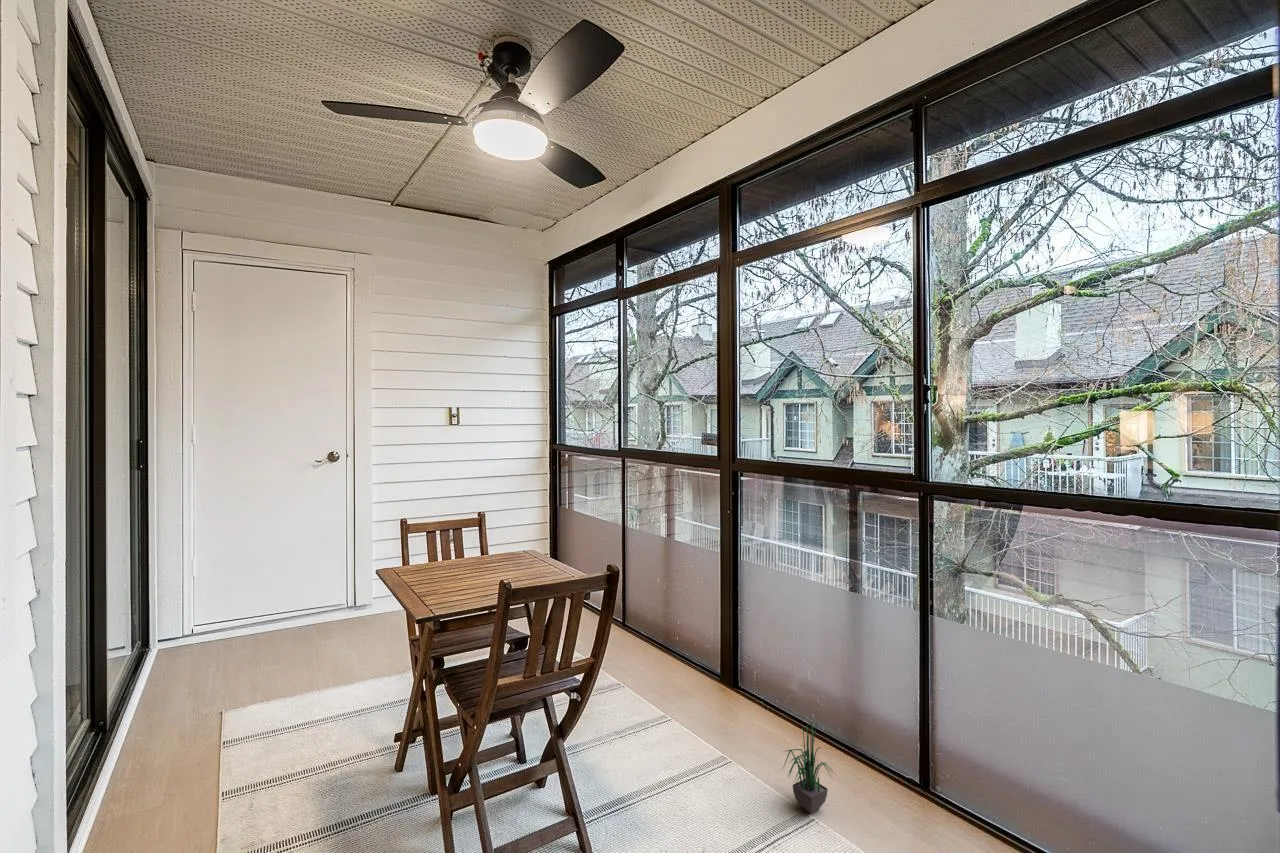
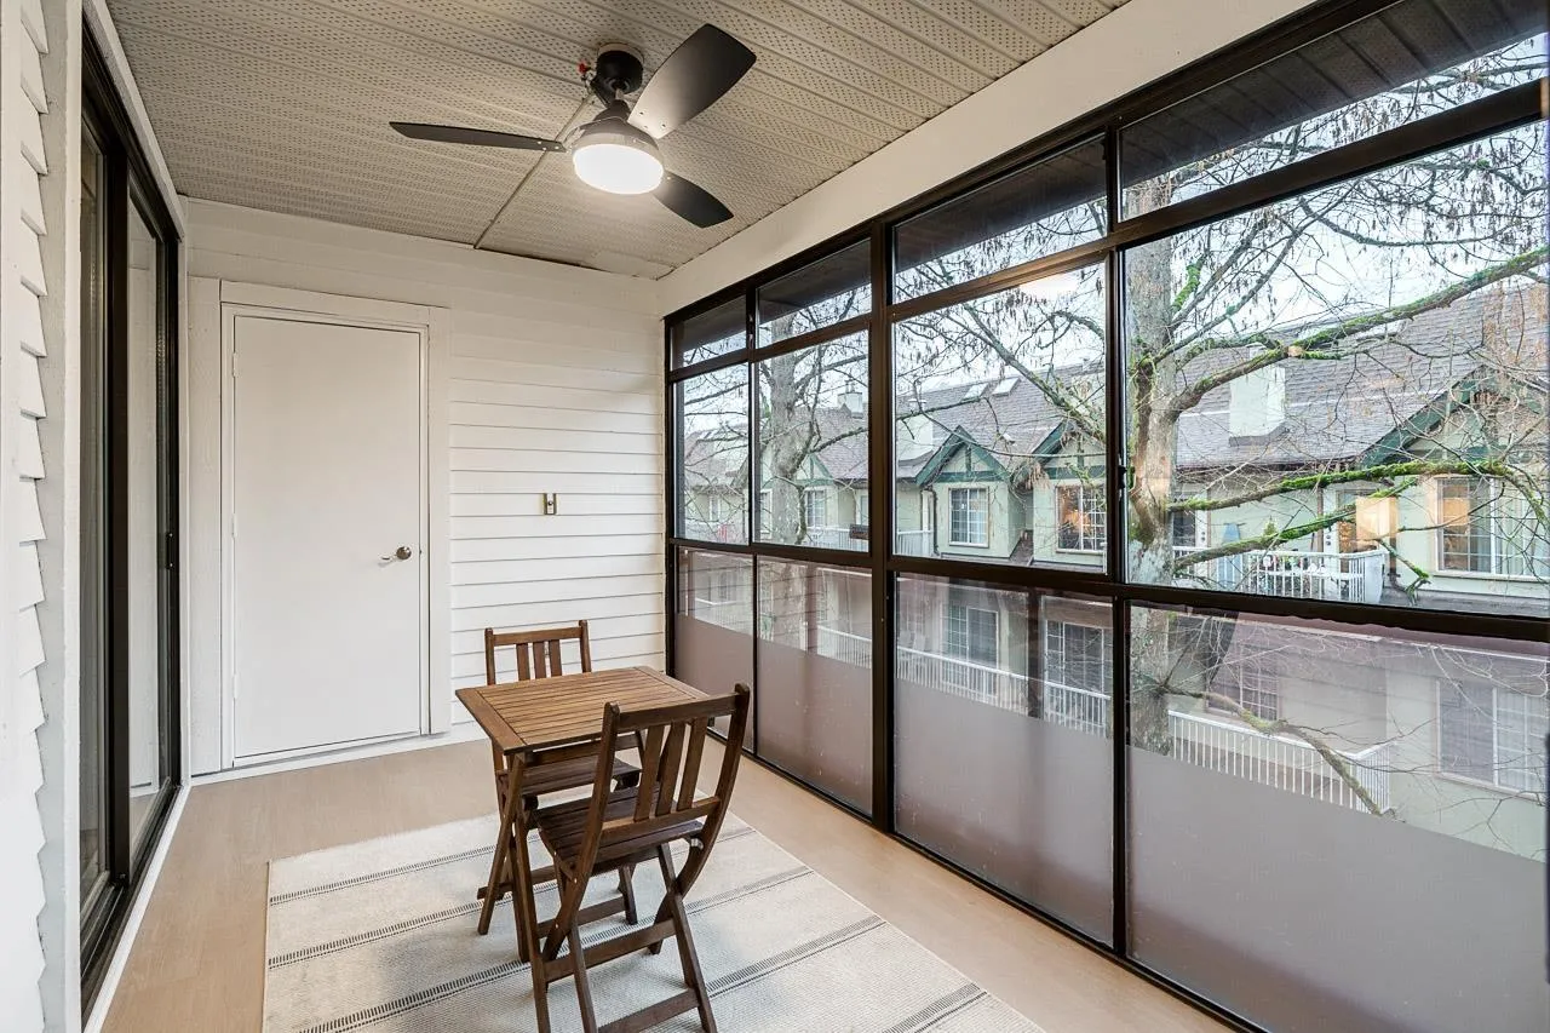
- potted plant (806, 756)
